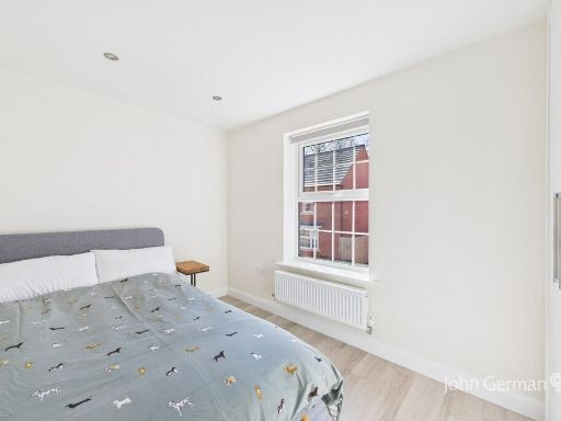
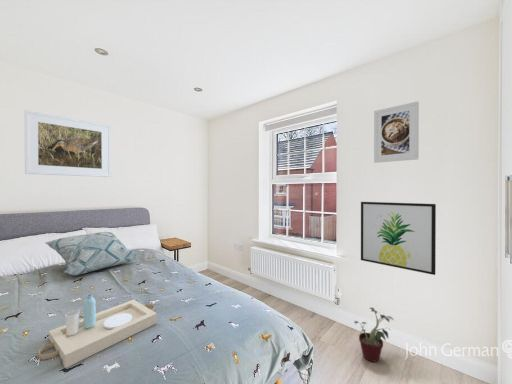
+ serving tray (106, 313)
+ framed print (395, 133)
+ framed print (72, 147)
+ decorative pillow (93, 250)
+ potted plant (375, 330)
+ wall art (394, 234)
